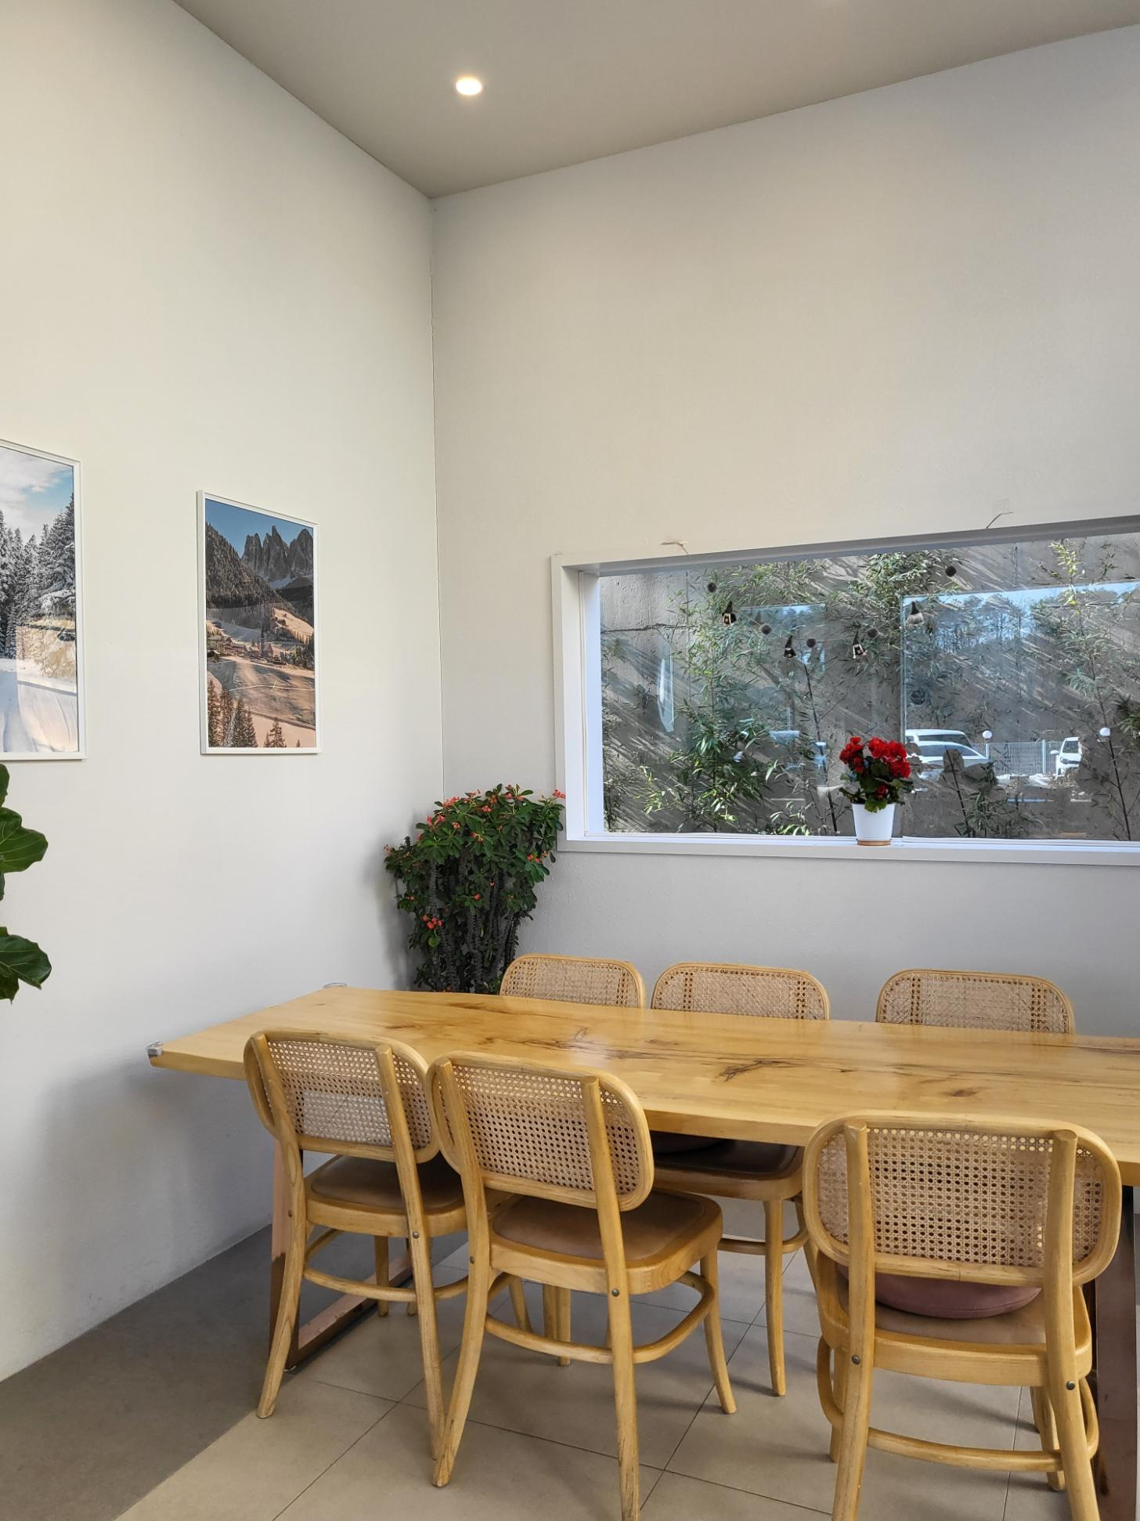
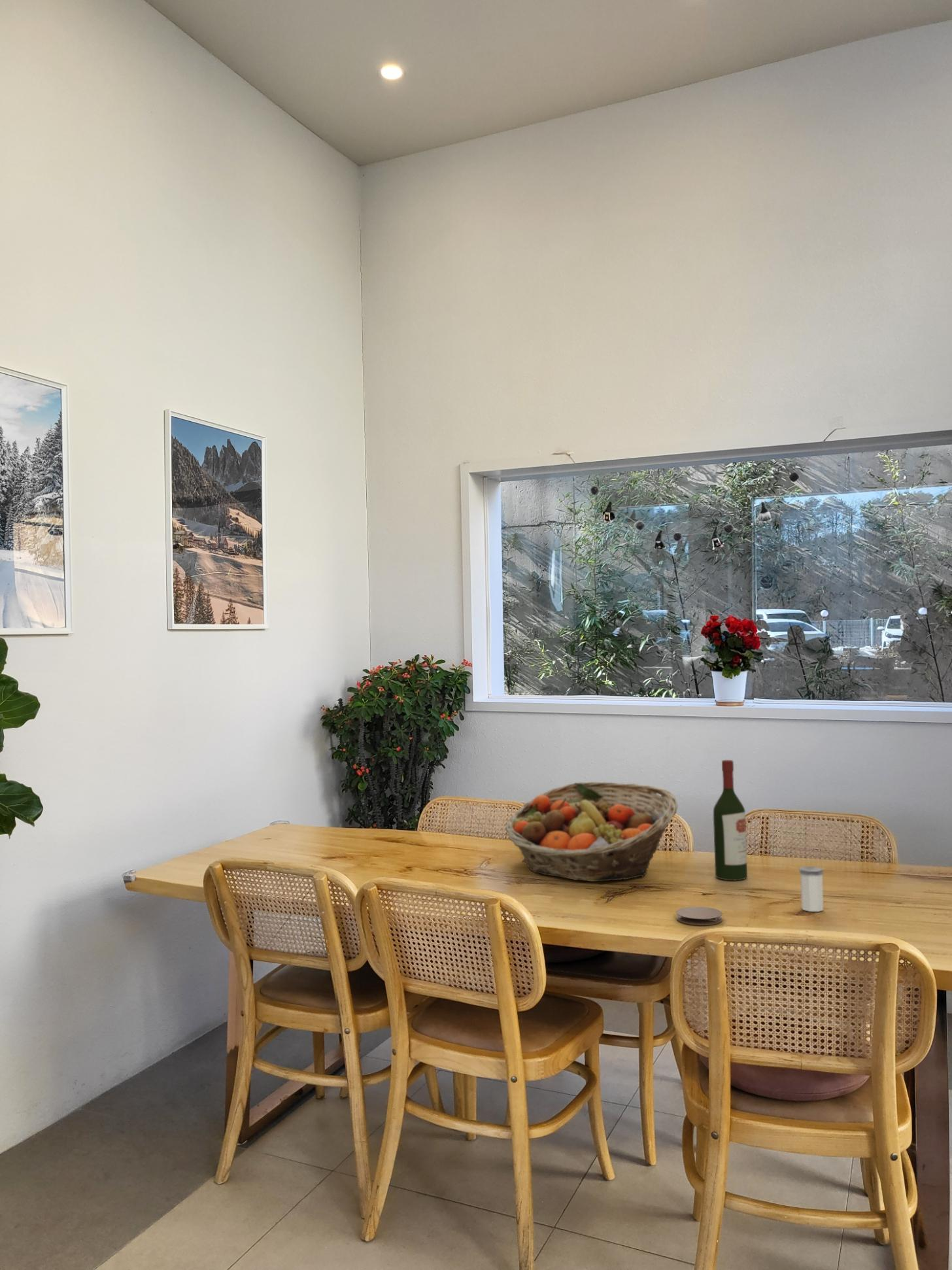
+ salt shaker (811, 889)
+ fruit basket (590, 829)
+ coaster (699, 916)
+ wine bottle (729, 818)
